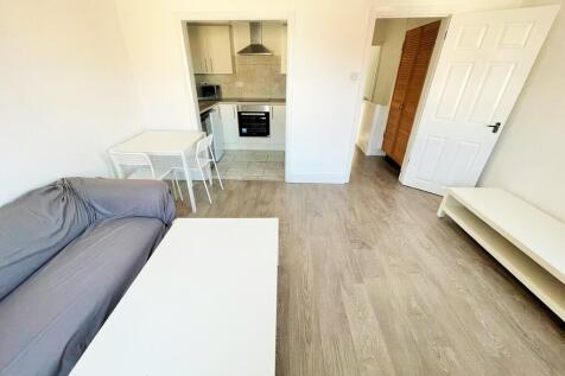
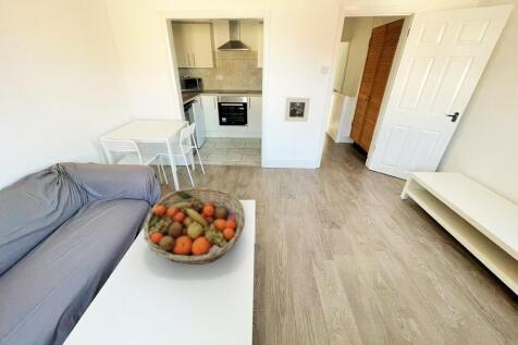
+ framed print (296, 109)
+ fruit basket (196, 224)
